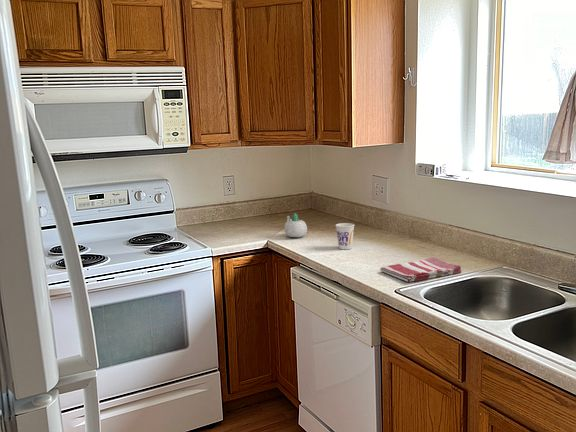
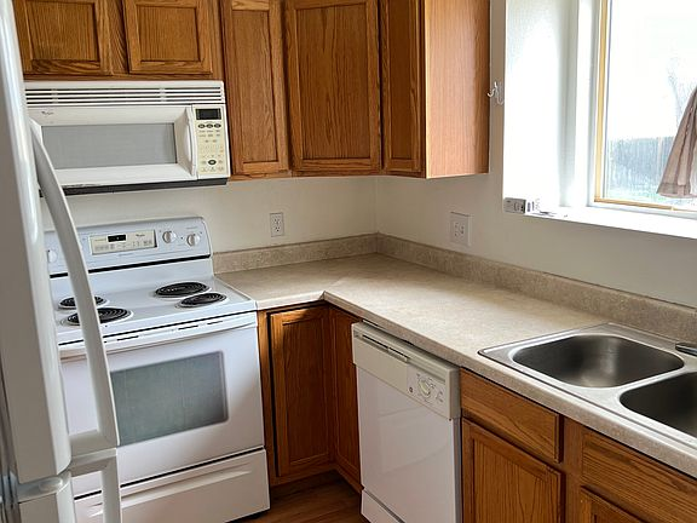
- dish towel (420, 268)
- cup (345, 236)
- succulent planter (295, 225)
